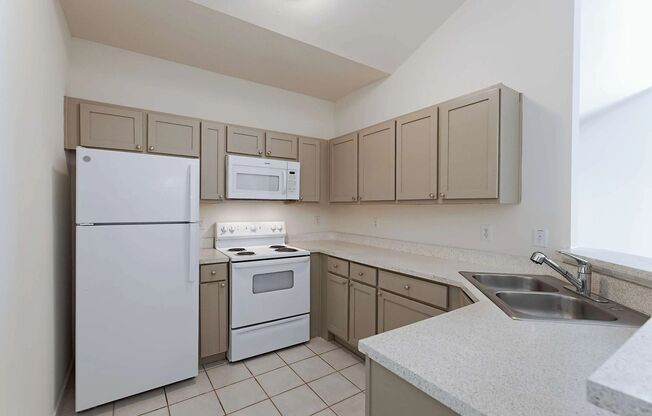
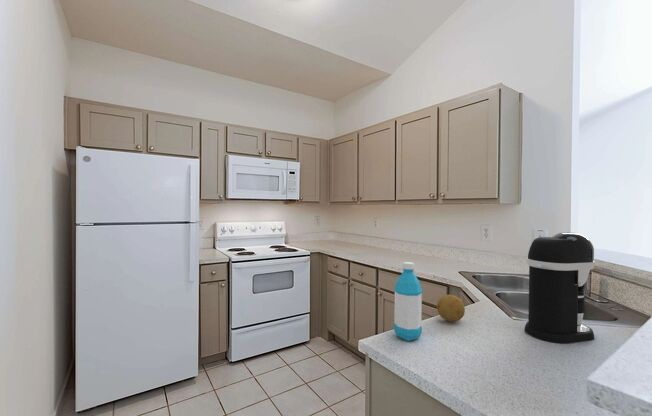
+ water bottle (407, 299)
+ fruit (450, 308)
+ coffee maker (559, 283)
